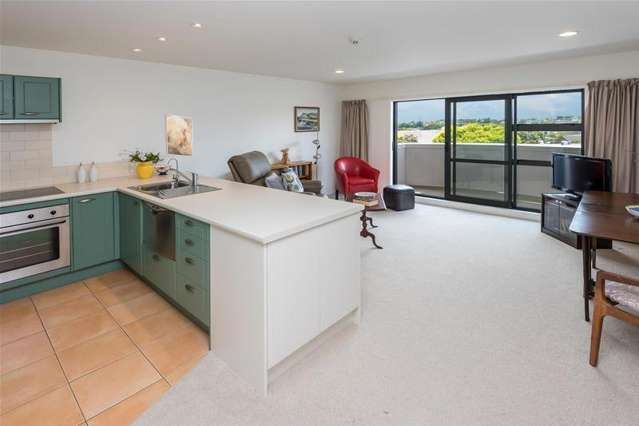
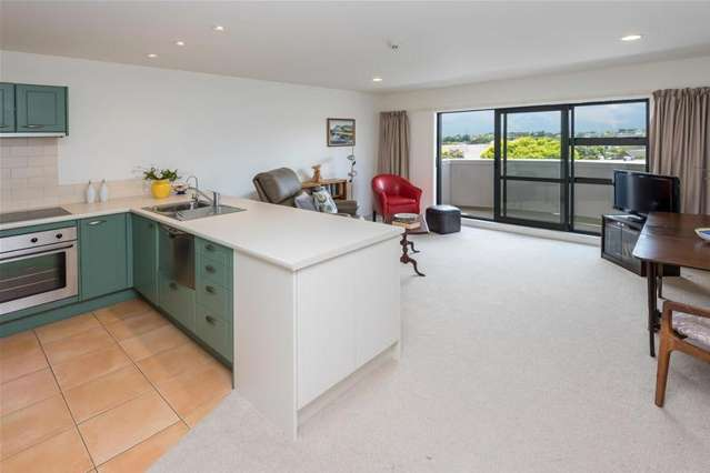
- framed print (179, 136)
